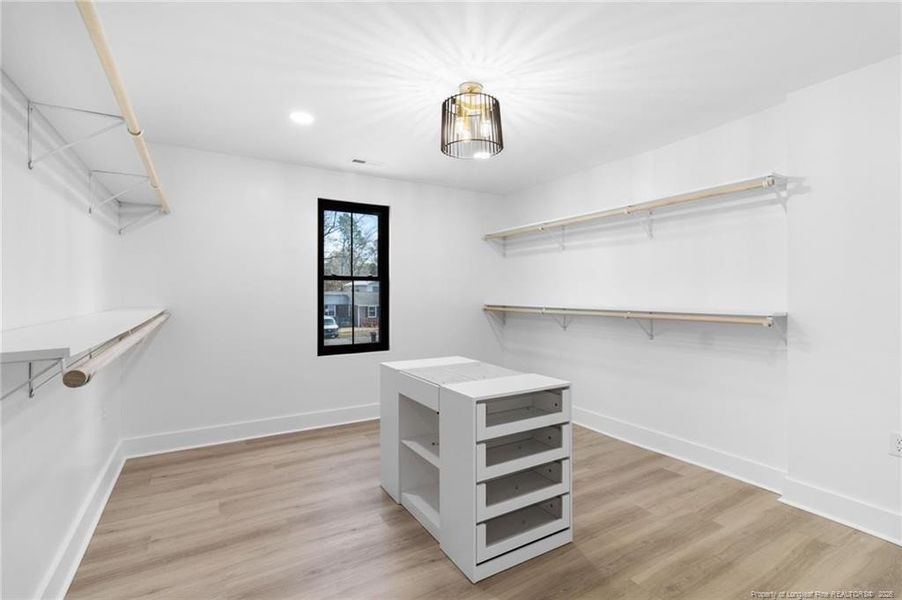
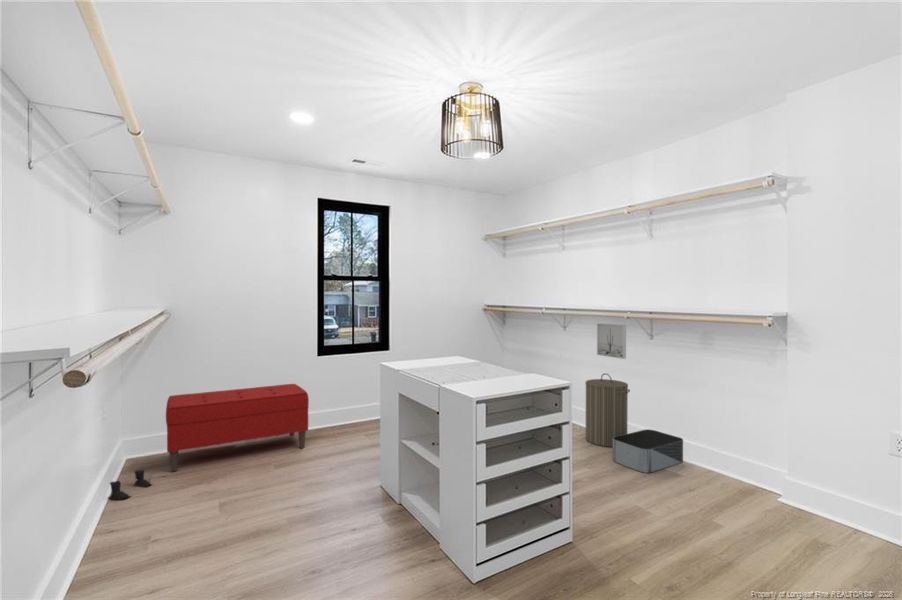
+ storage bin (647, 449)
+ boots (134, 484)
+ laundry hamper (606, 407)
+ wall art (611, 340)
+ bench (239, 422)
